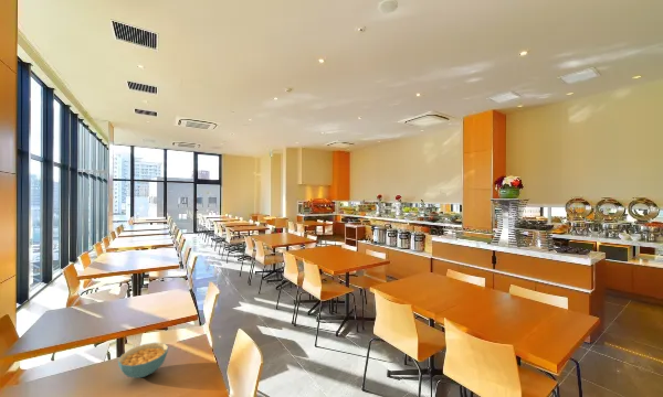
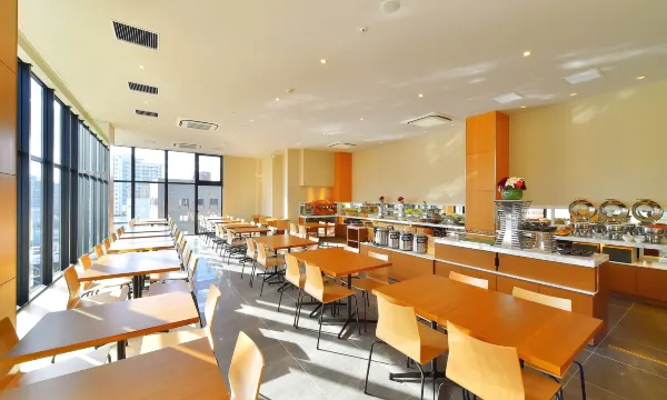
- cereal bowl (144, 363)
